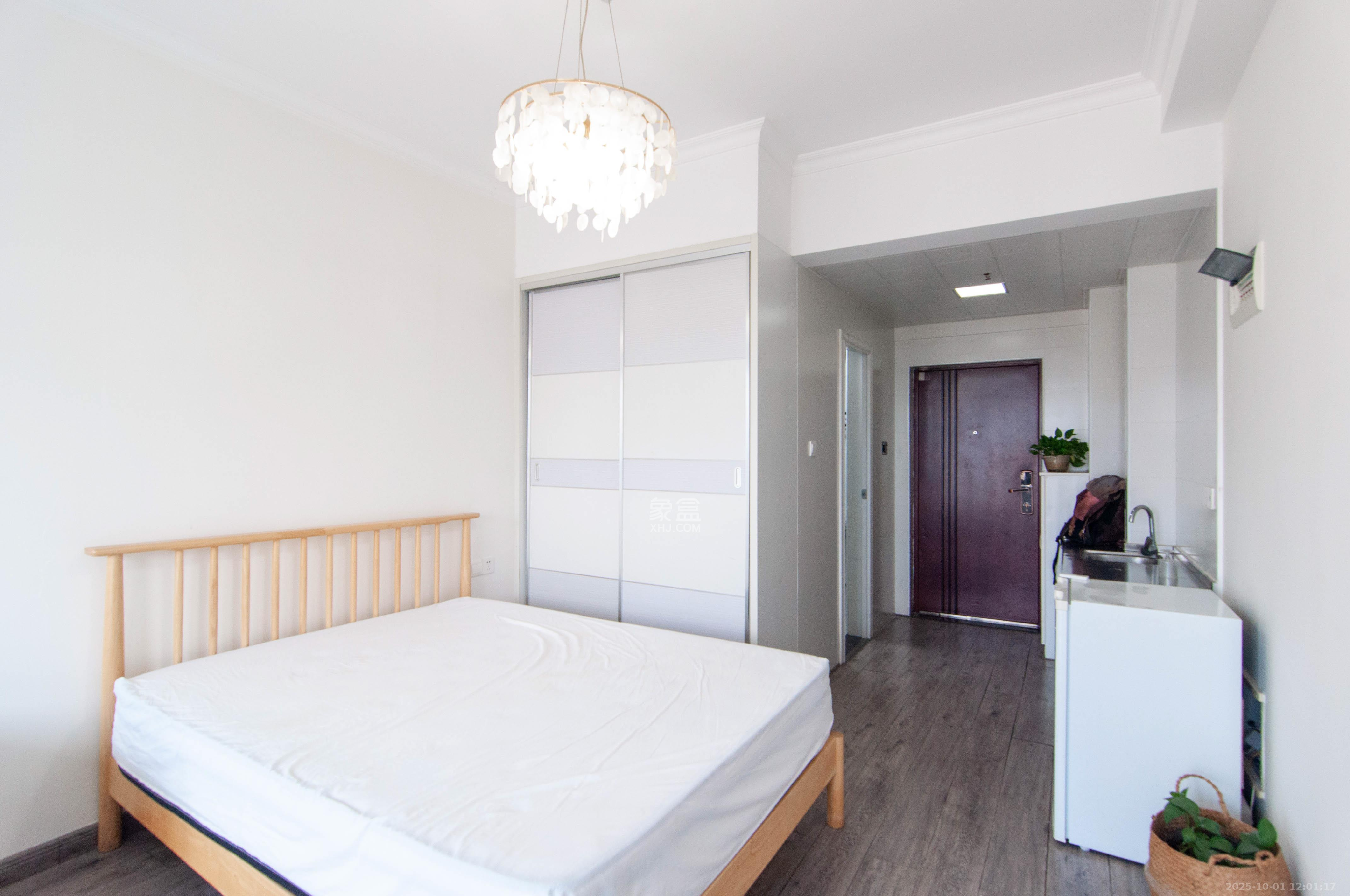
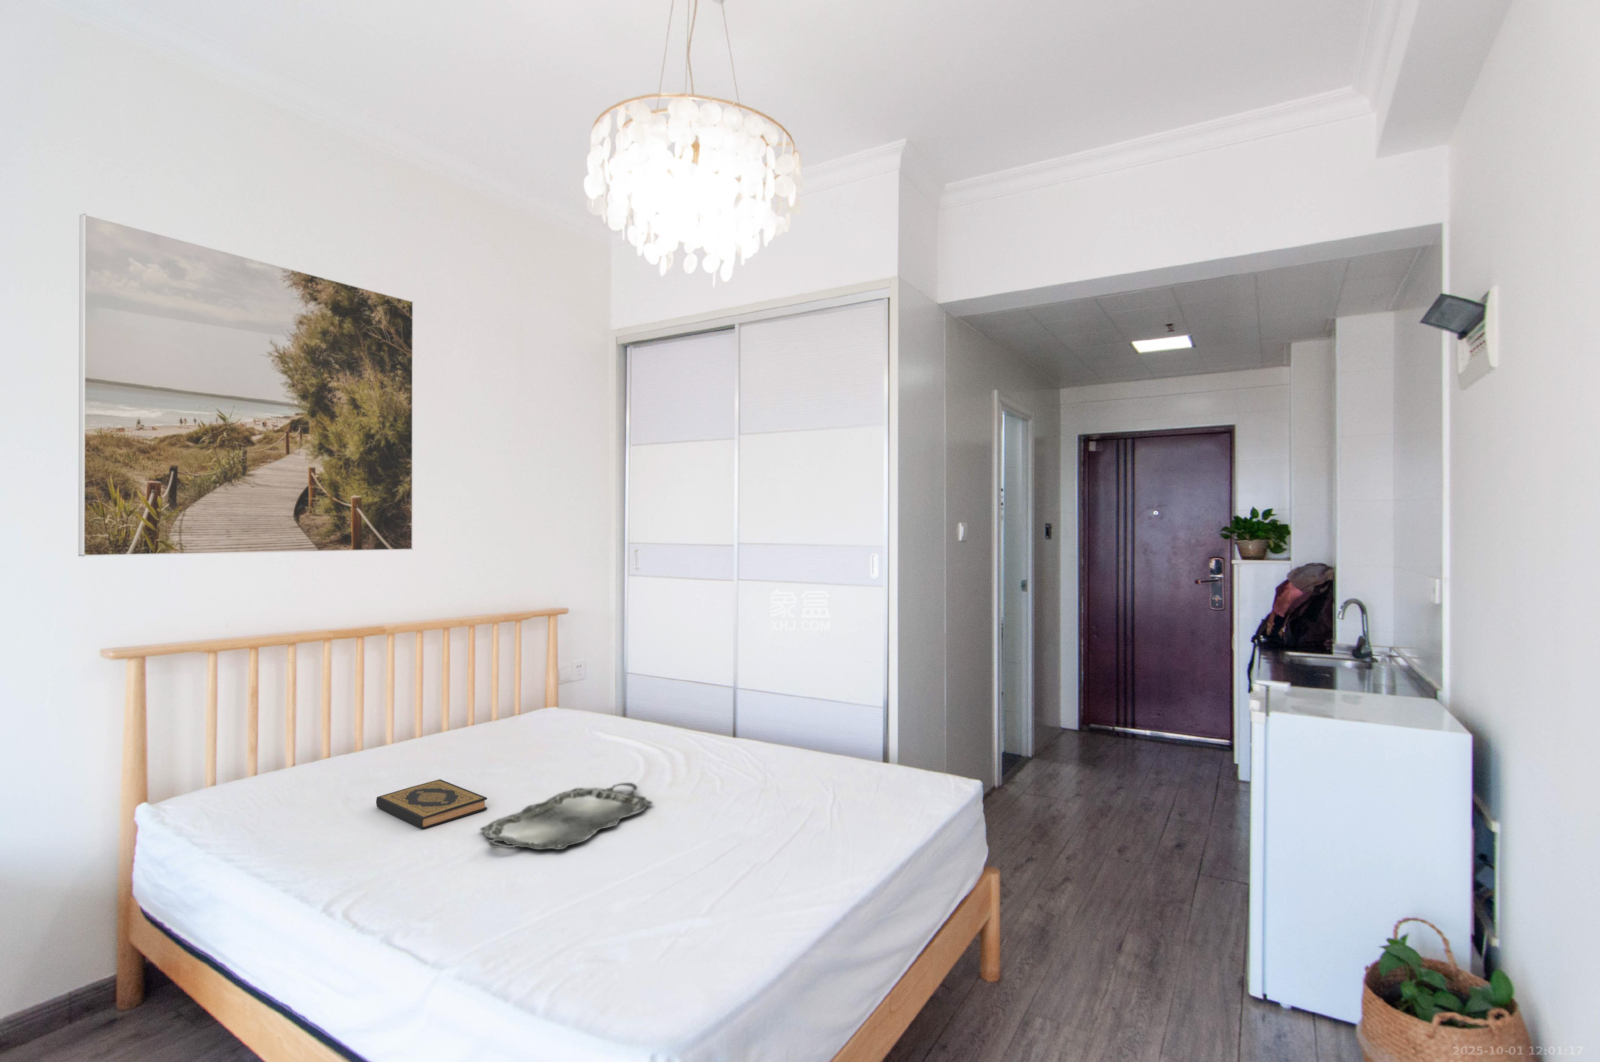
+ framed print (271, 409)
+ serving tray (570, 815)
+ hardback book (431, 802)
